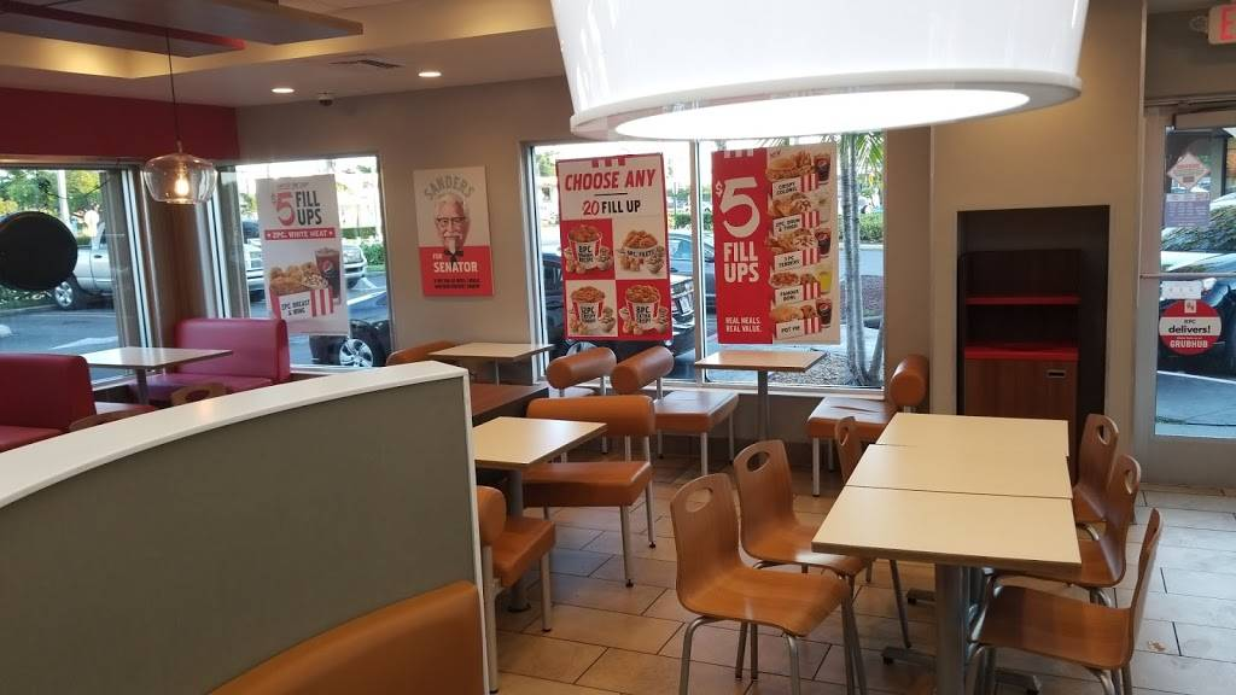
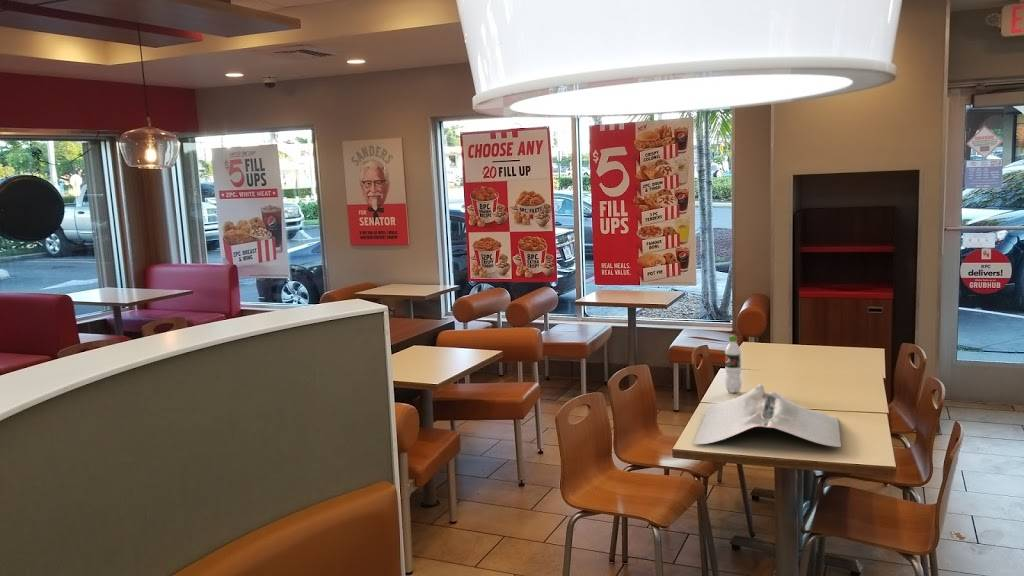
+ pop (733, 363)
+ napkin (768, 413)
